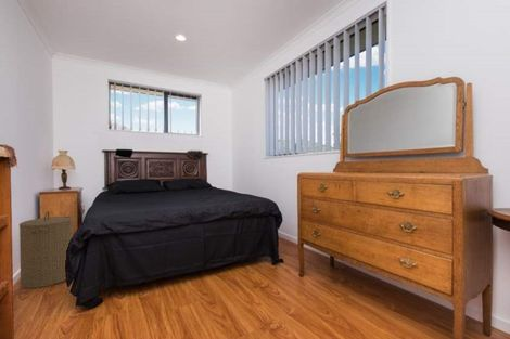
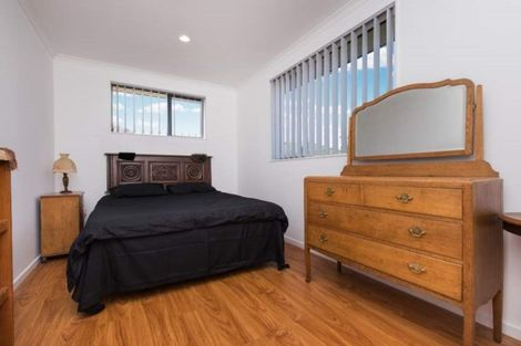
- laundry hamper (48, 245)
